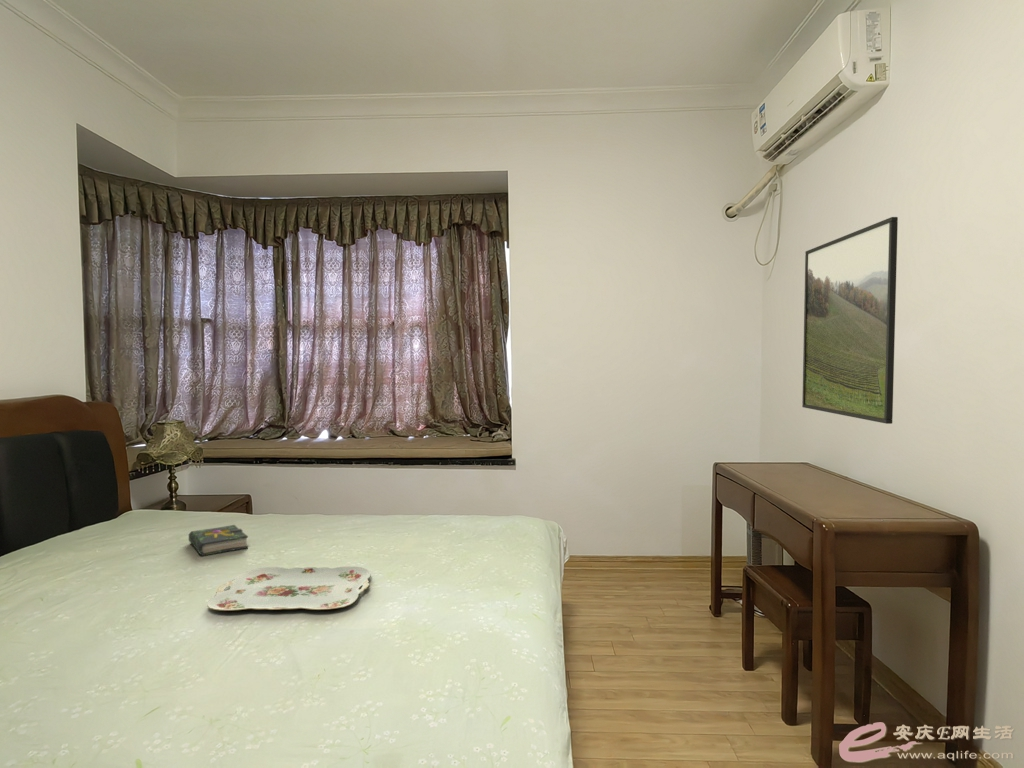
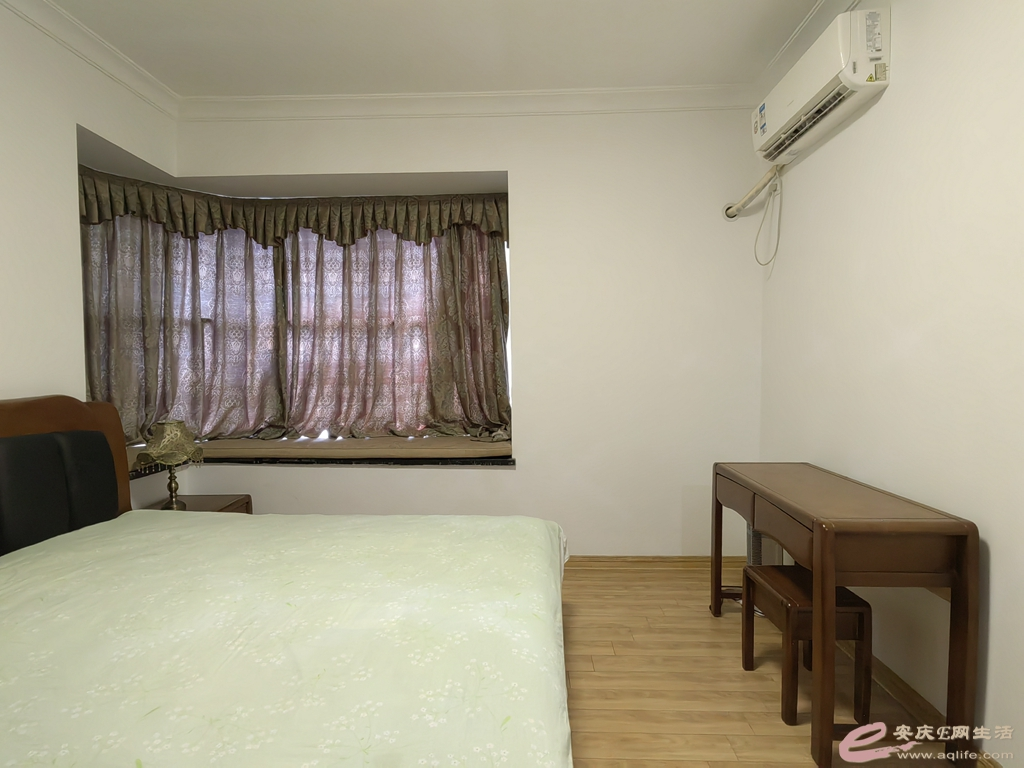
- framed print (843, 325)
- book (218, 539)
- serving tray (294, 588)
